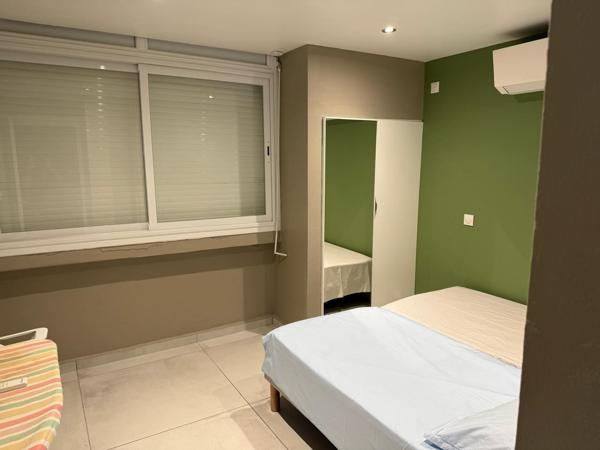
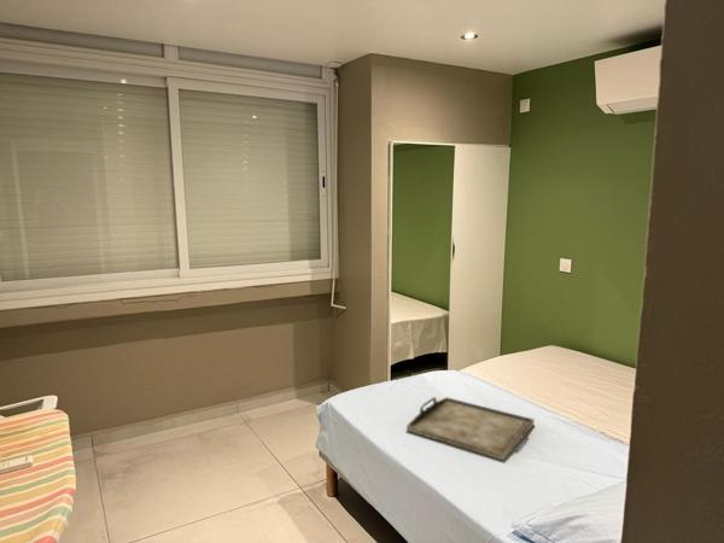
+ serving tray (471, 419)
